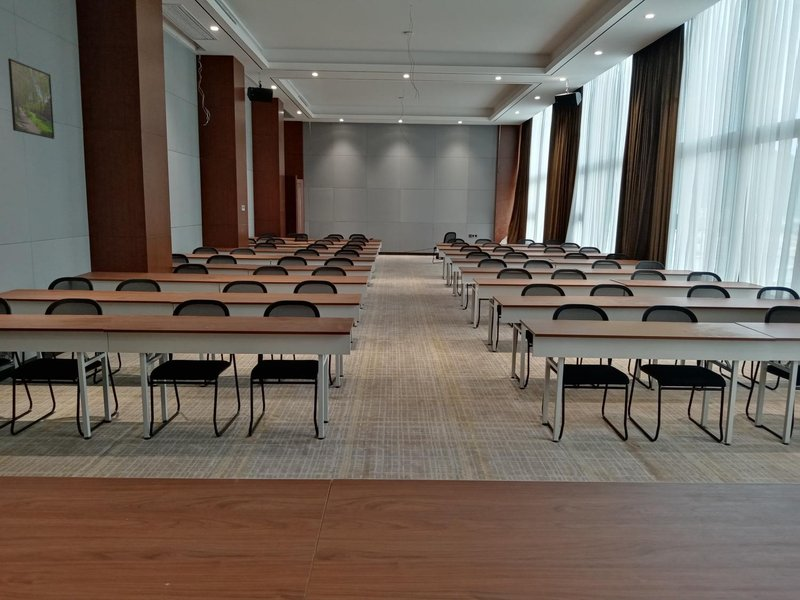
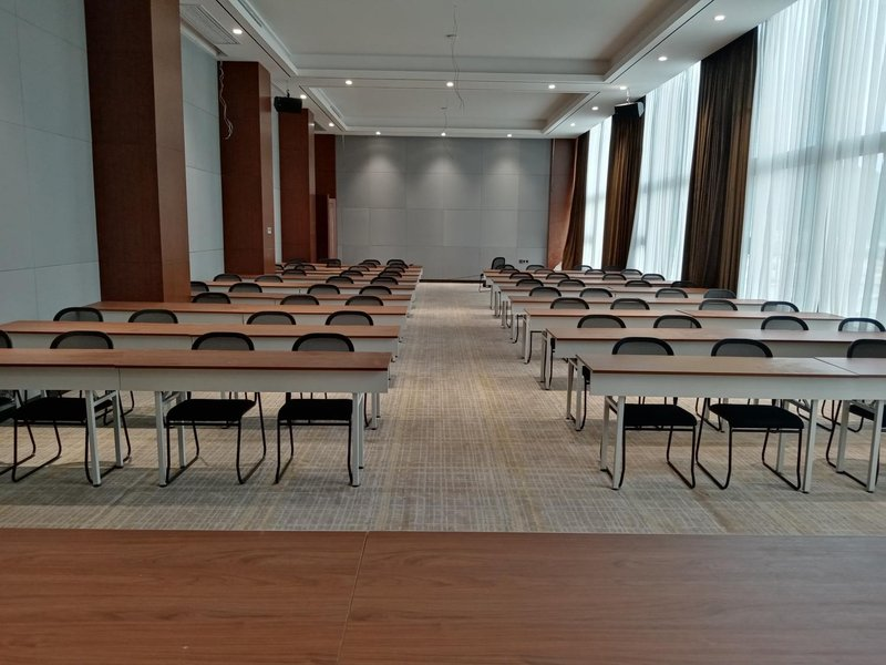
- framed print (32, 101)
